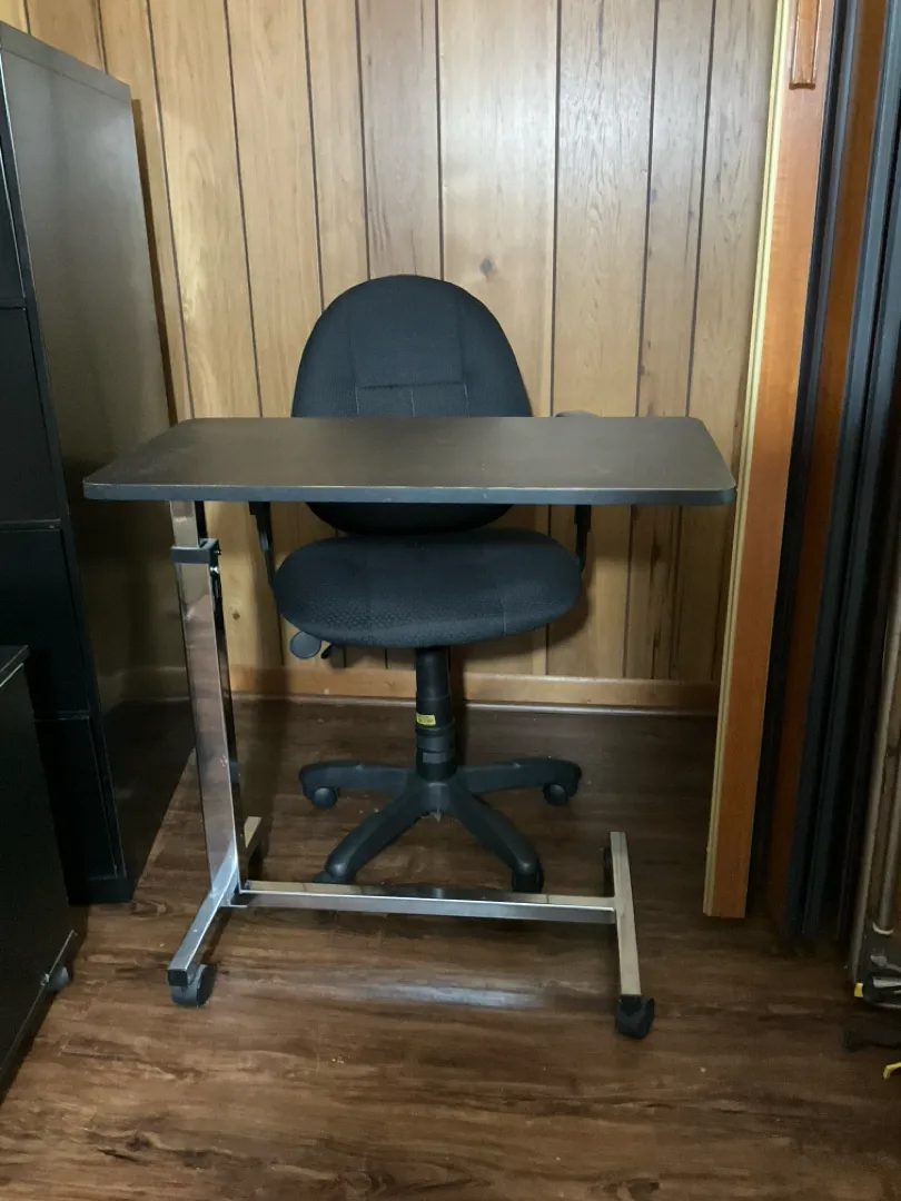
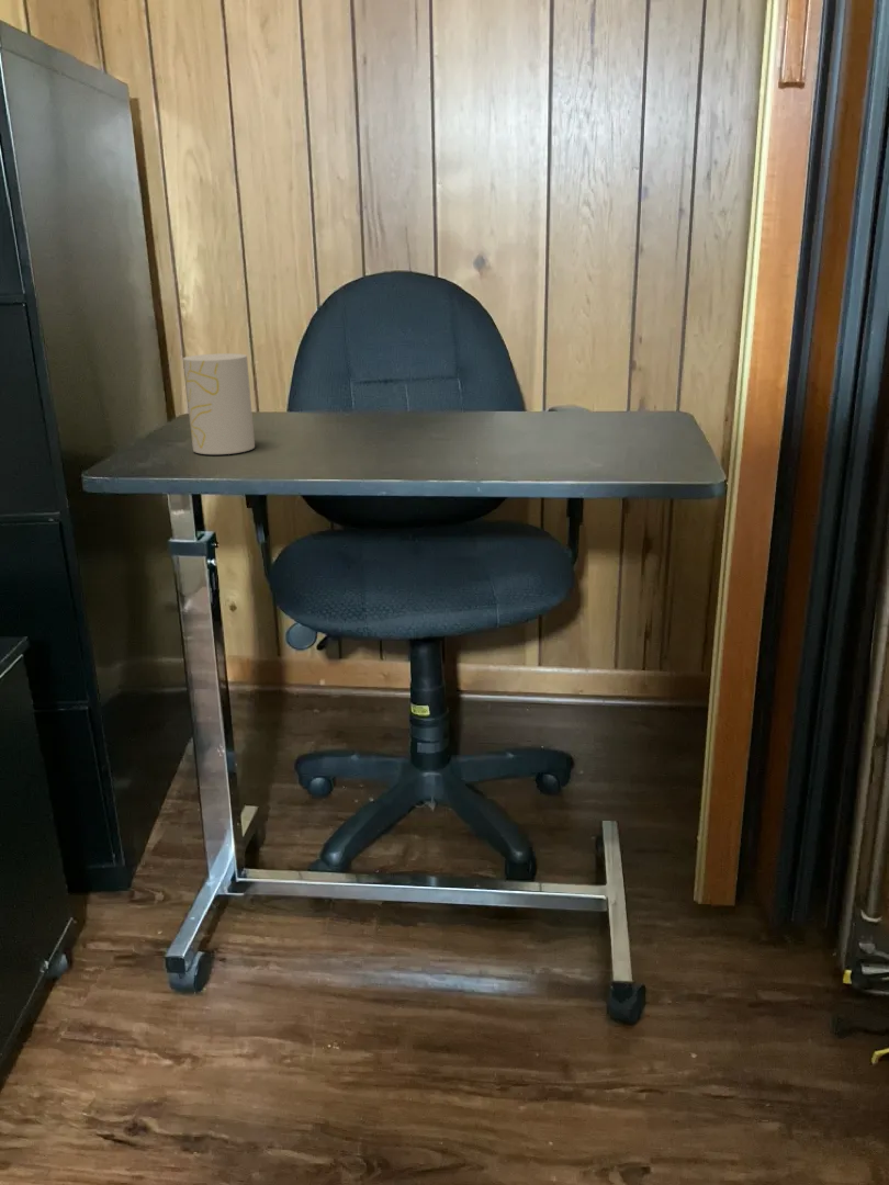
+ cup (220, 403)
